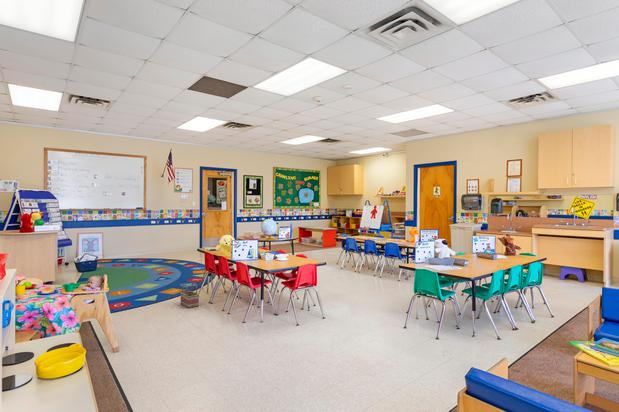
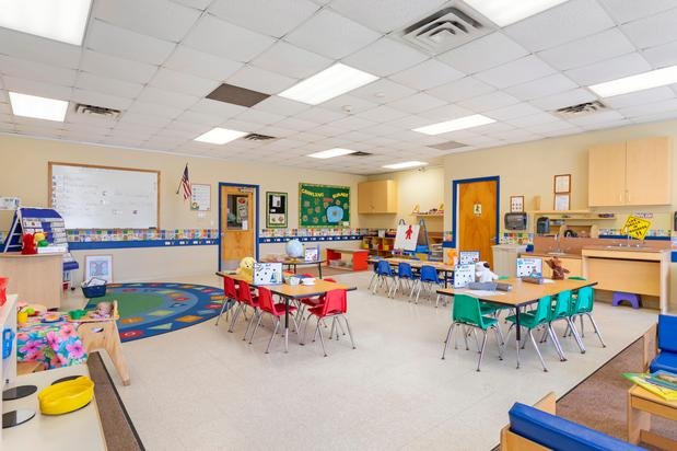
- basket (189, 294)
